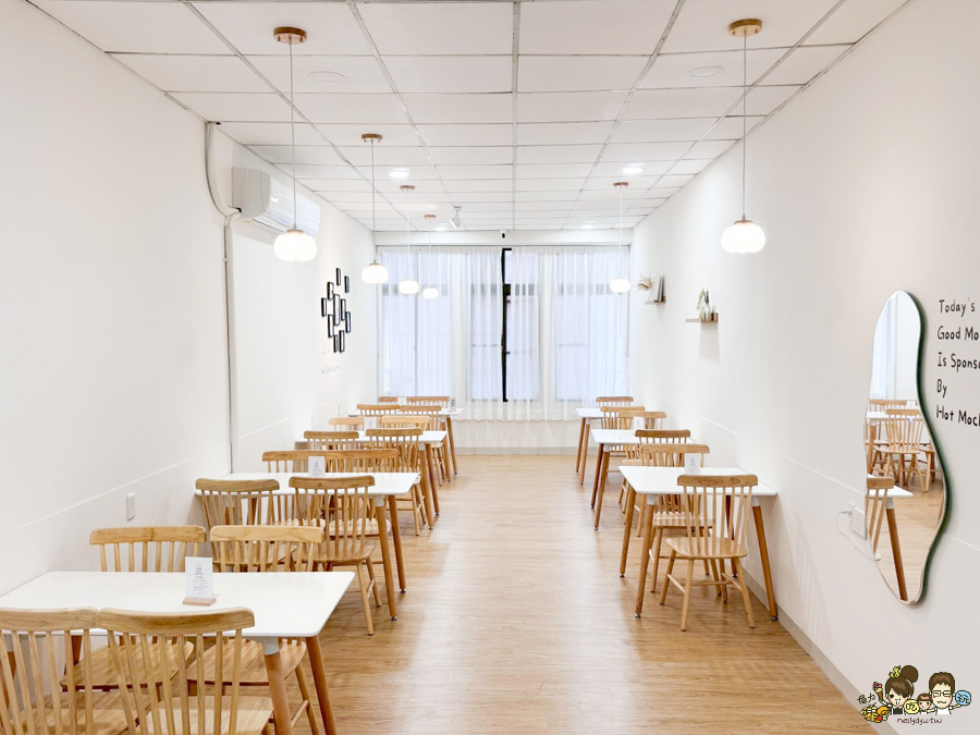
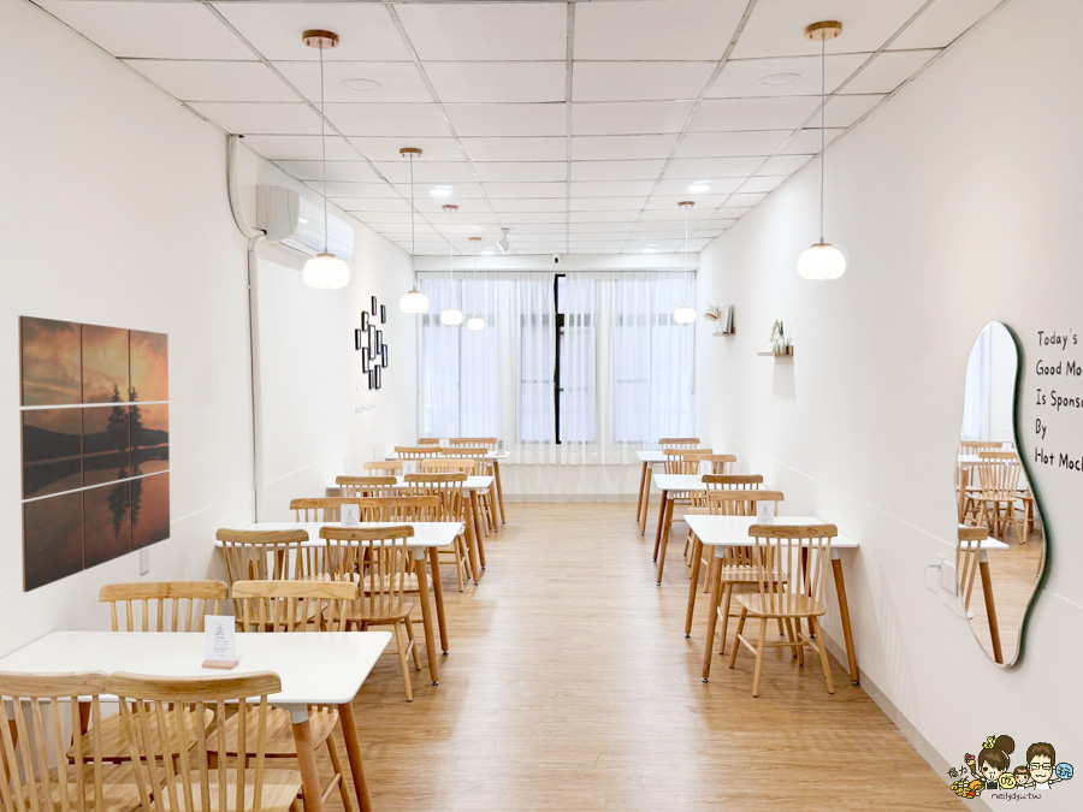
+ wall art (106, 444)
